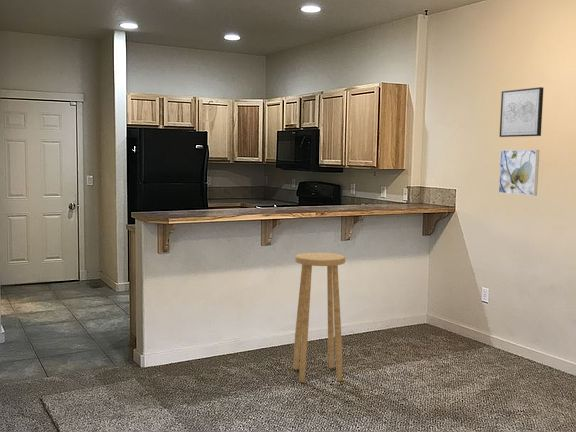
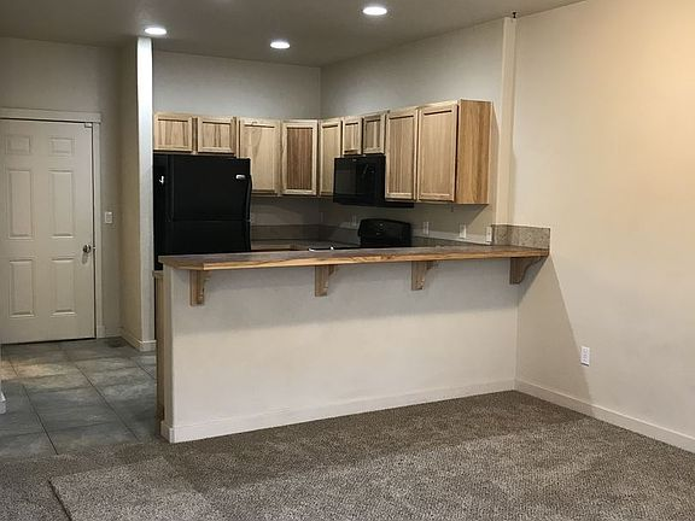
- wall art (520, 113)
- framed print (518, 172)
- stool (328, 315)
